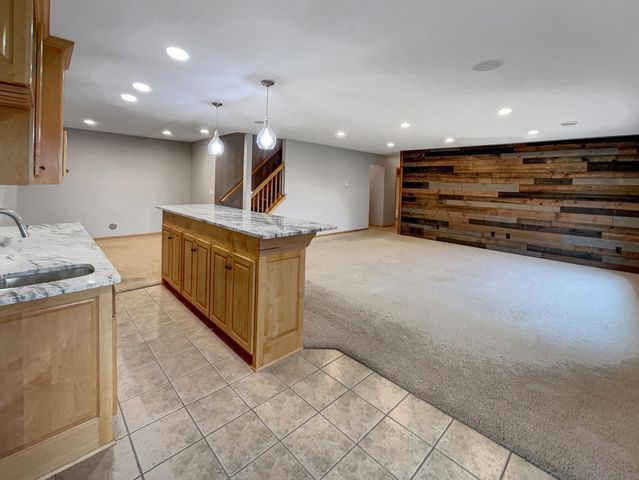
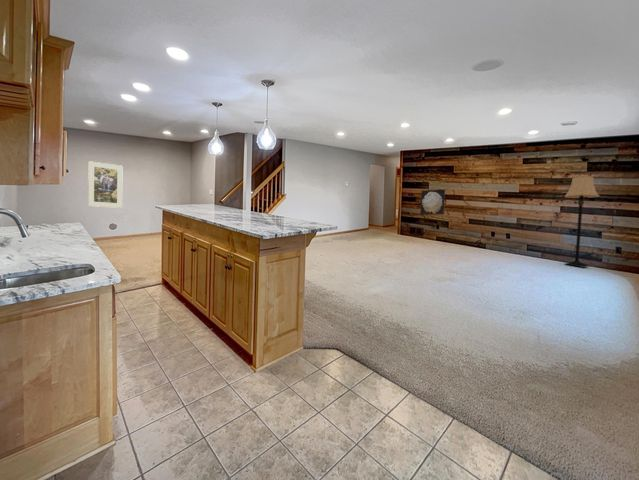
+ wall art (432, 202)
+ lamp (579, 221)
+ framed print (105, 185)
